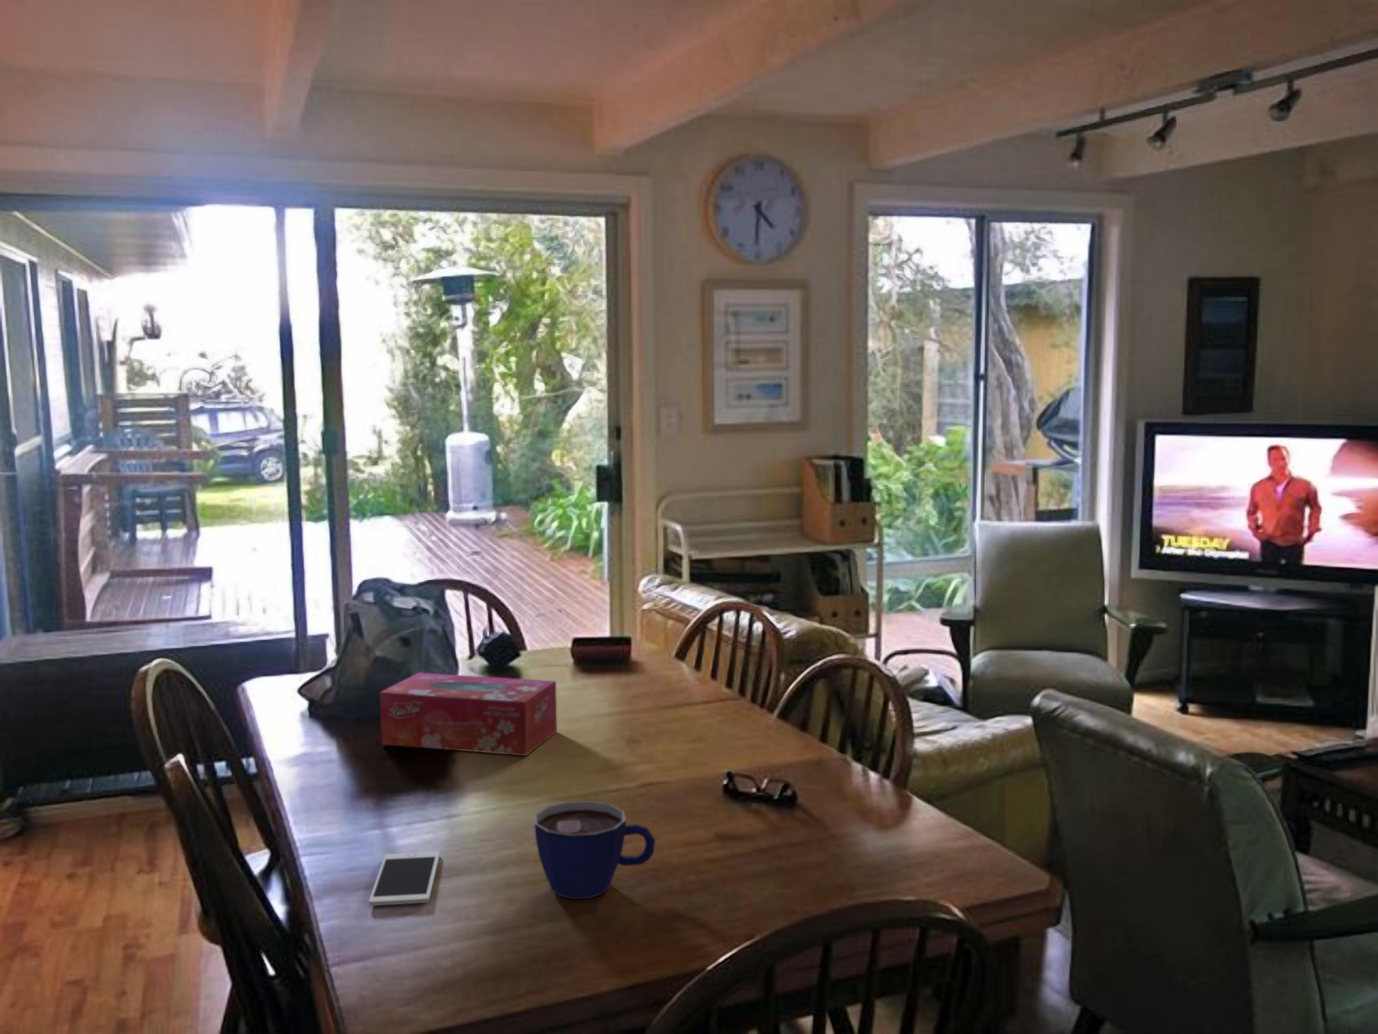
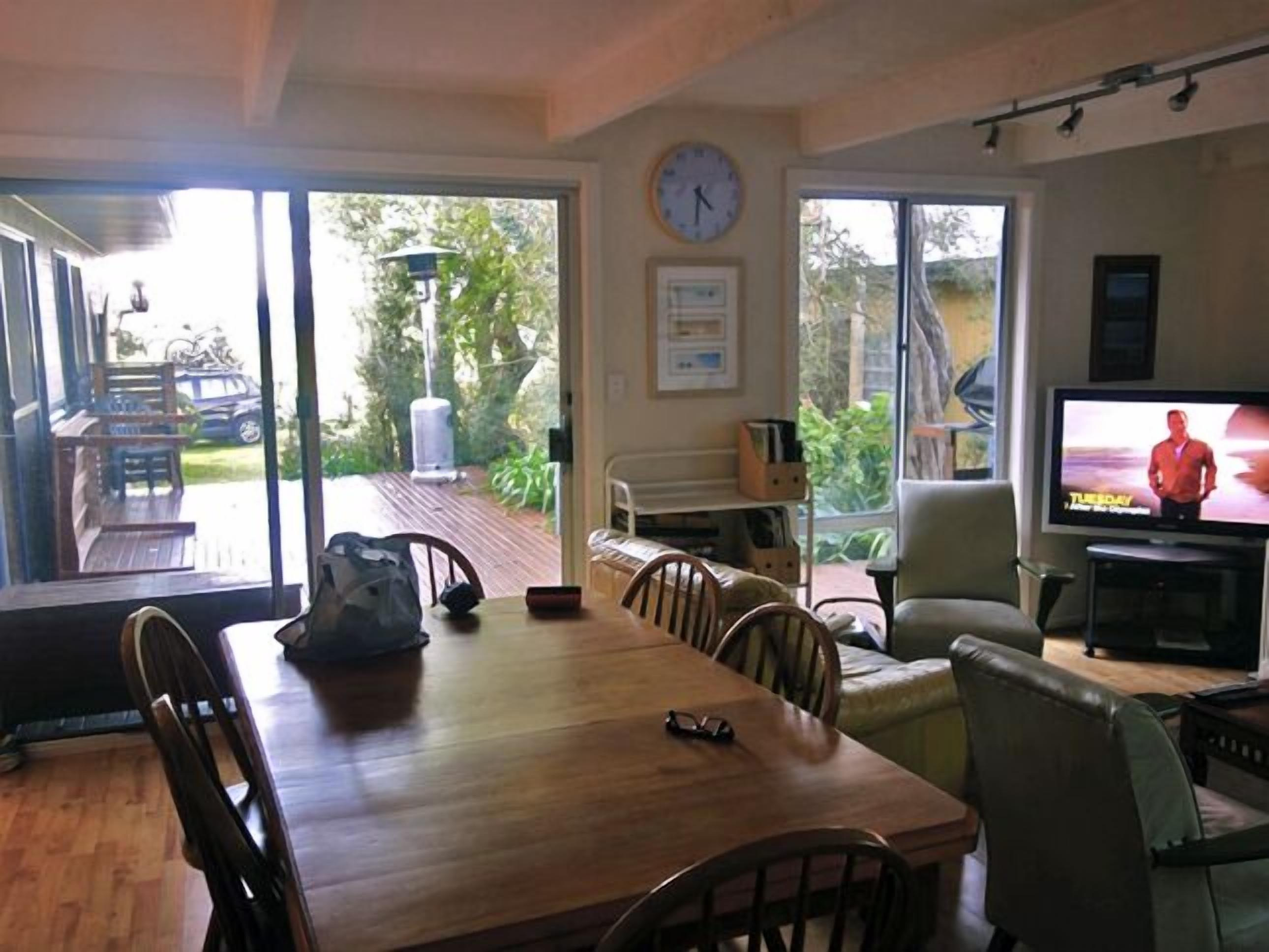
- cup (595, 850)
- cell phone (406, 877)
- tissue box (470, 711)
